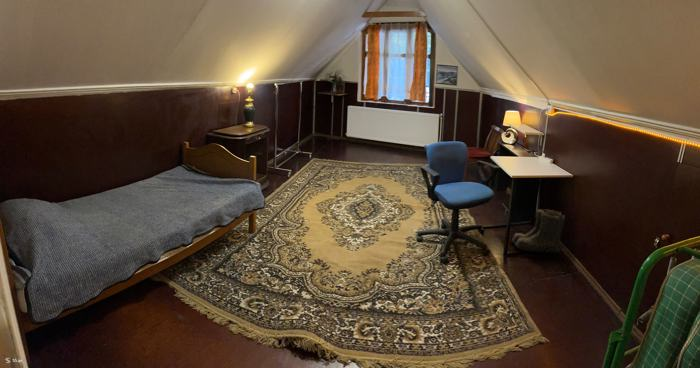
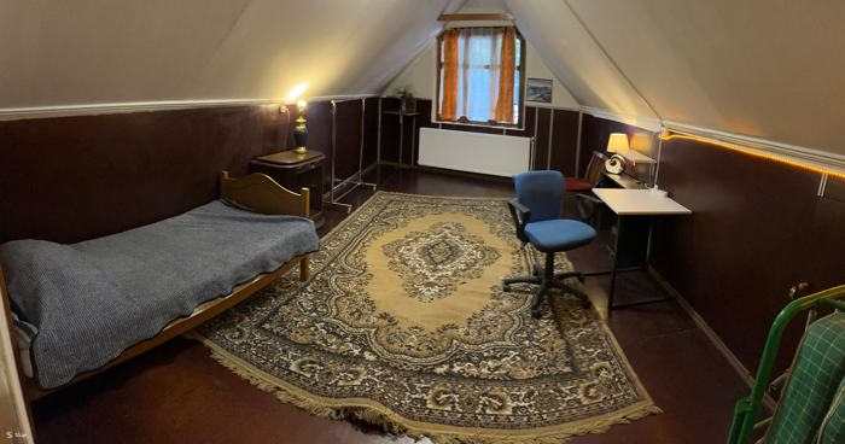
- boots (537, 229)
